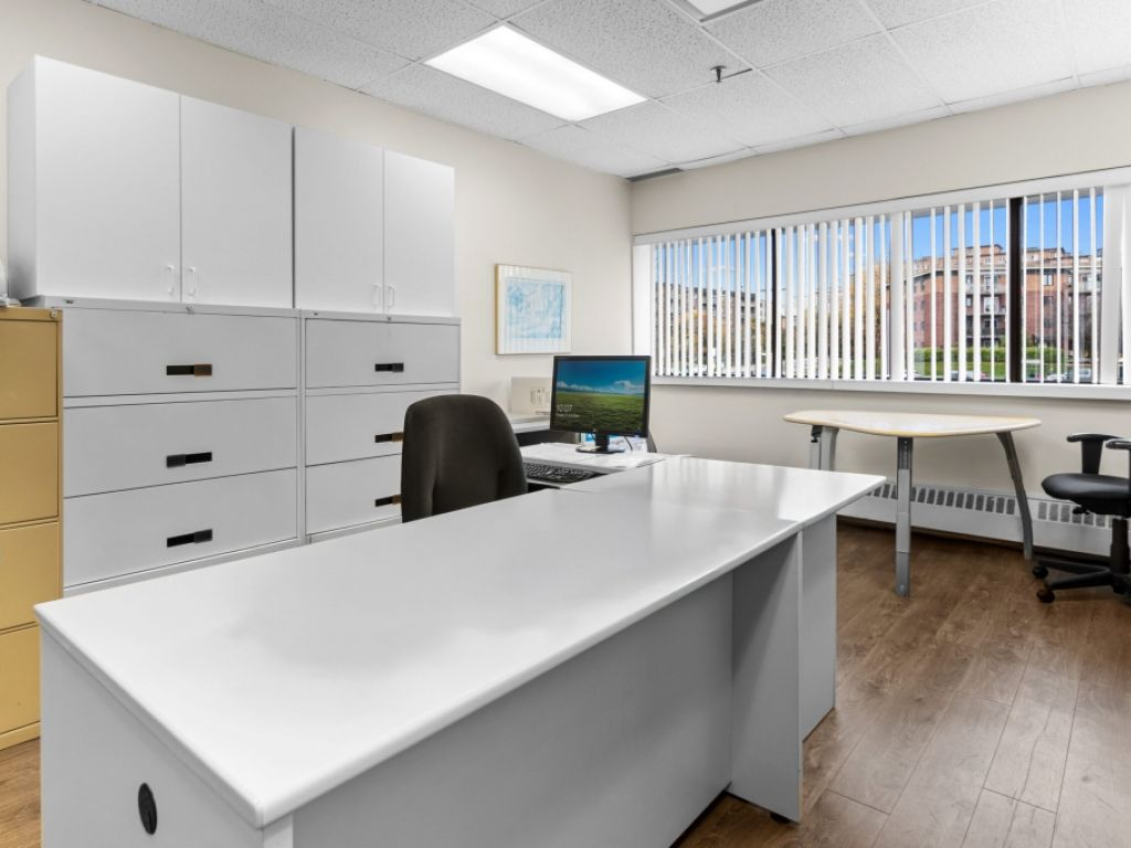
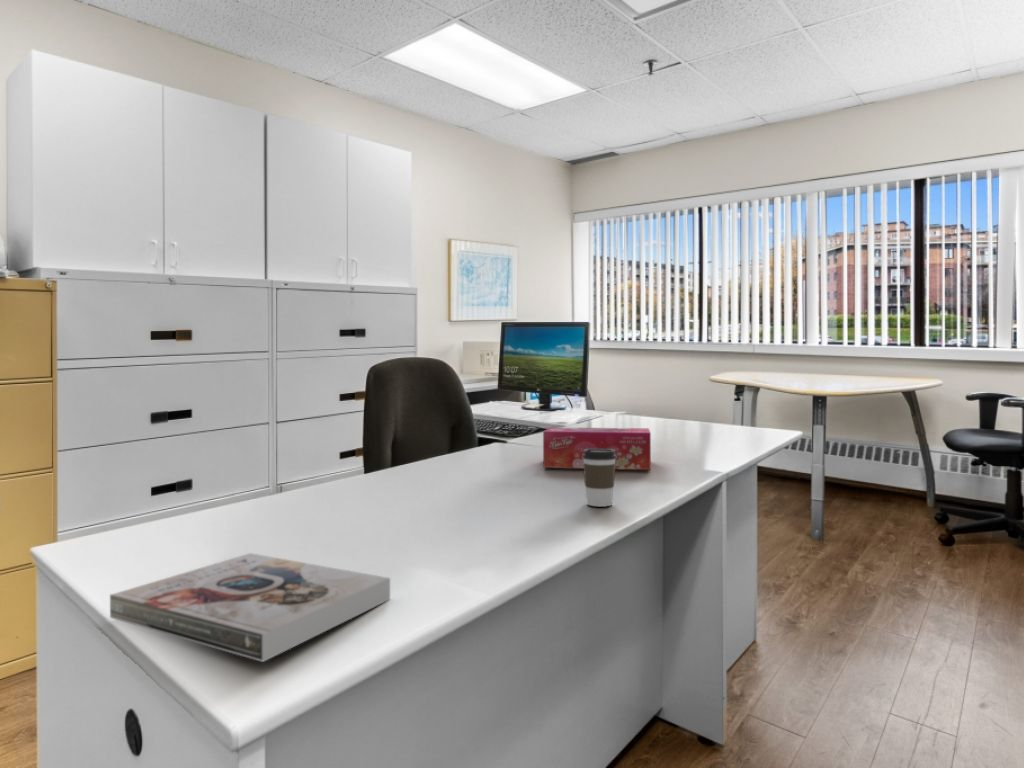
+ book (255, 597)
+ tissue box (597, 447)
+ coffee cup (599, 477)
